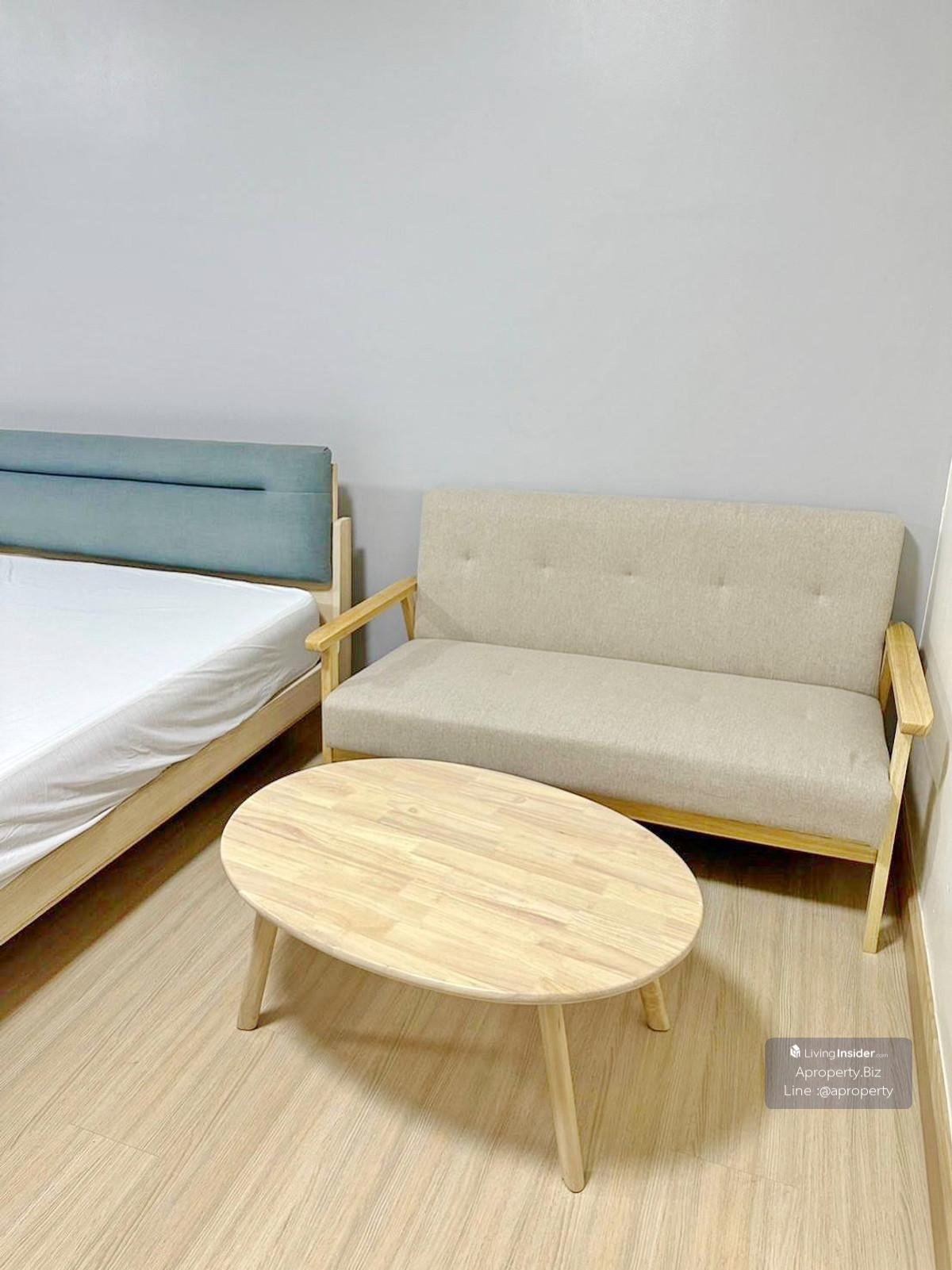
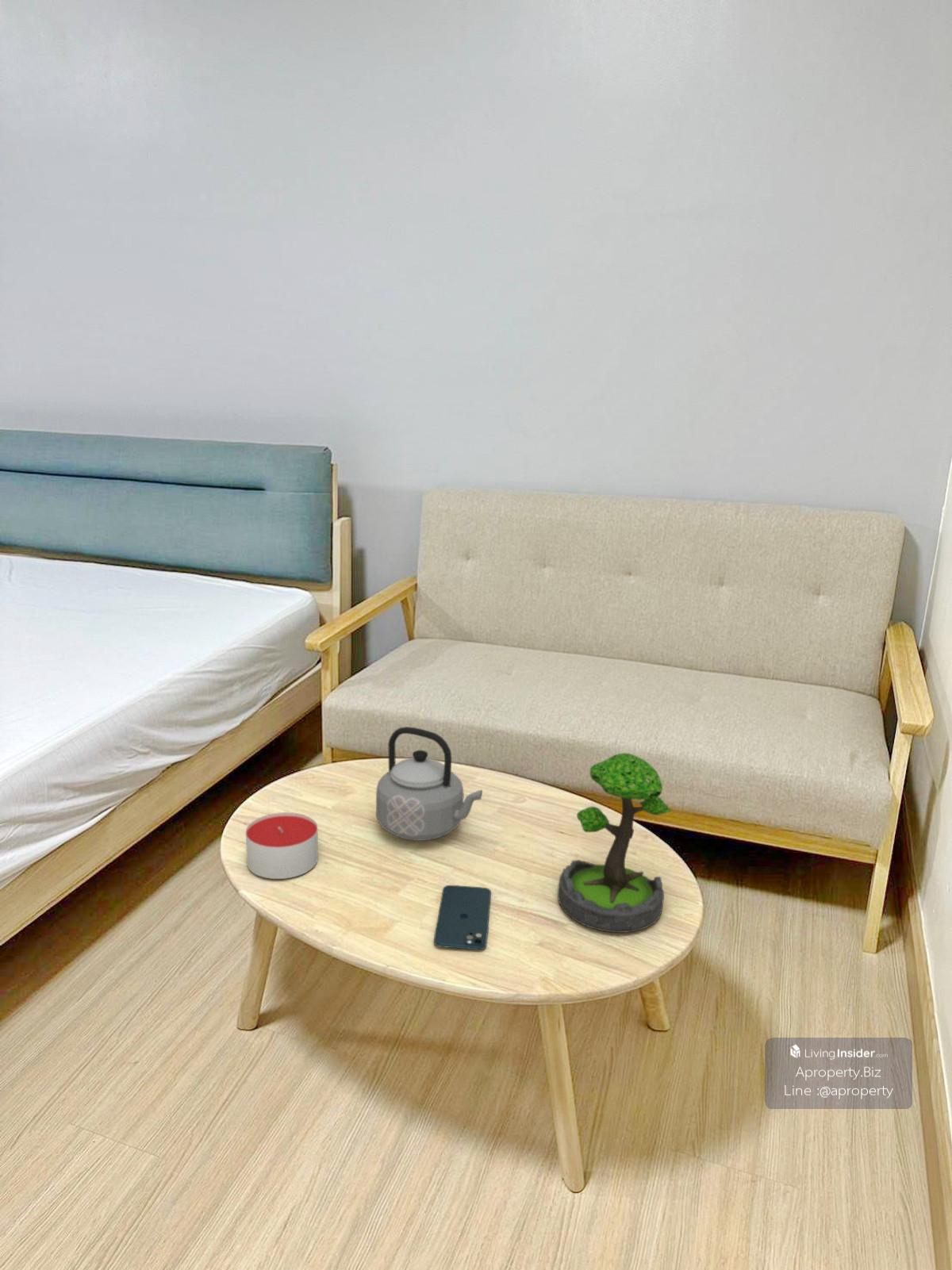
+ teapot (432, 781)
+ candle (282, 843)
+ smartphone (463, 915)
+ plant (616, 831)
